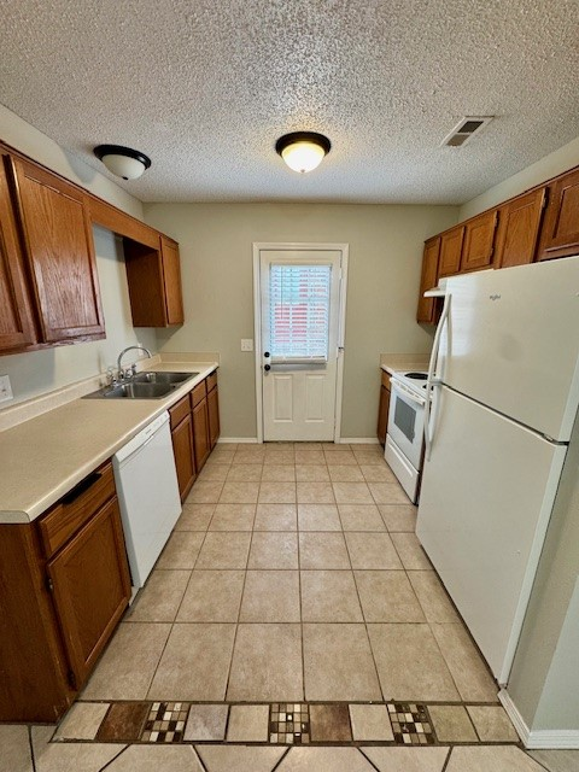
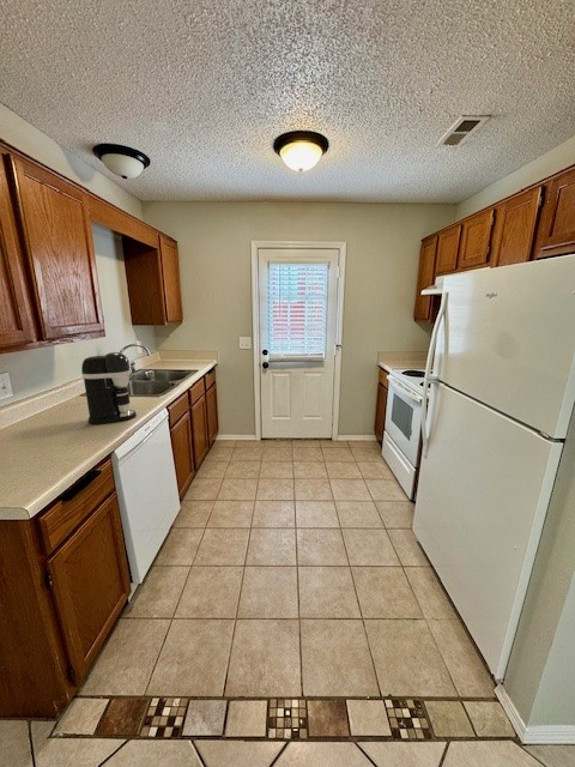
+ coffee maker (108, 386)
